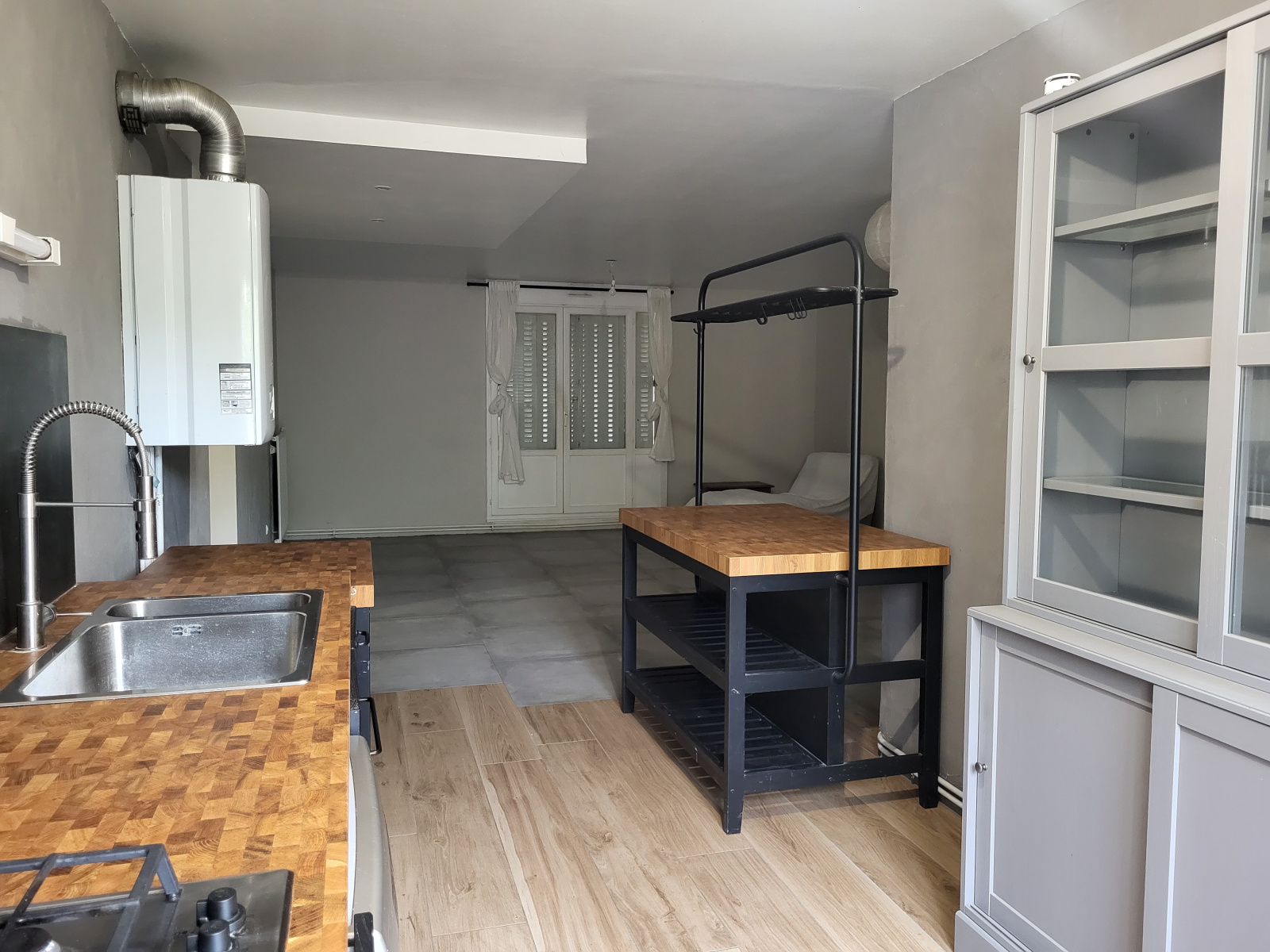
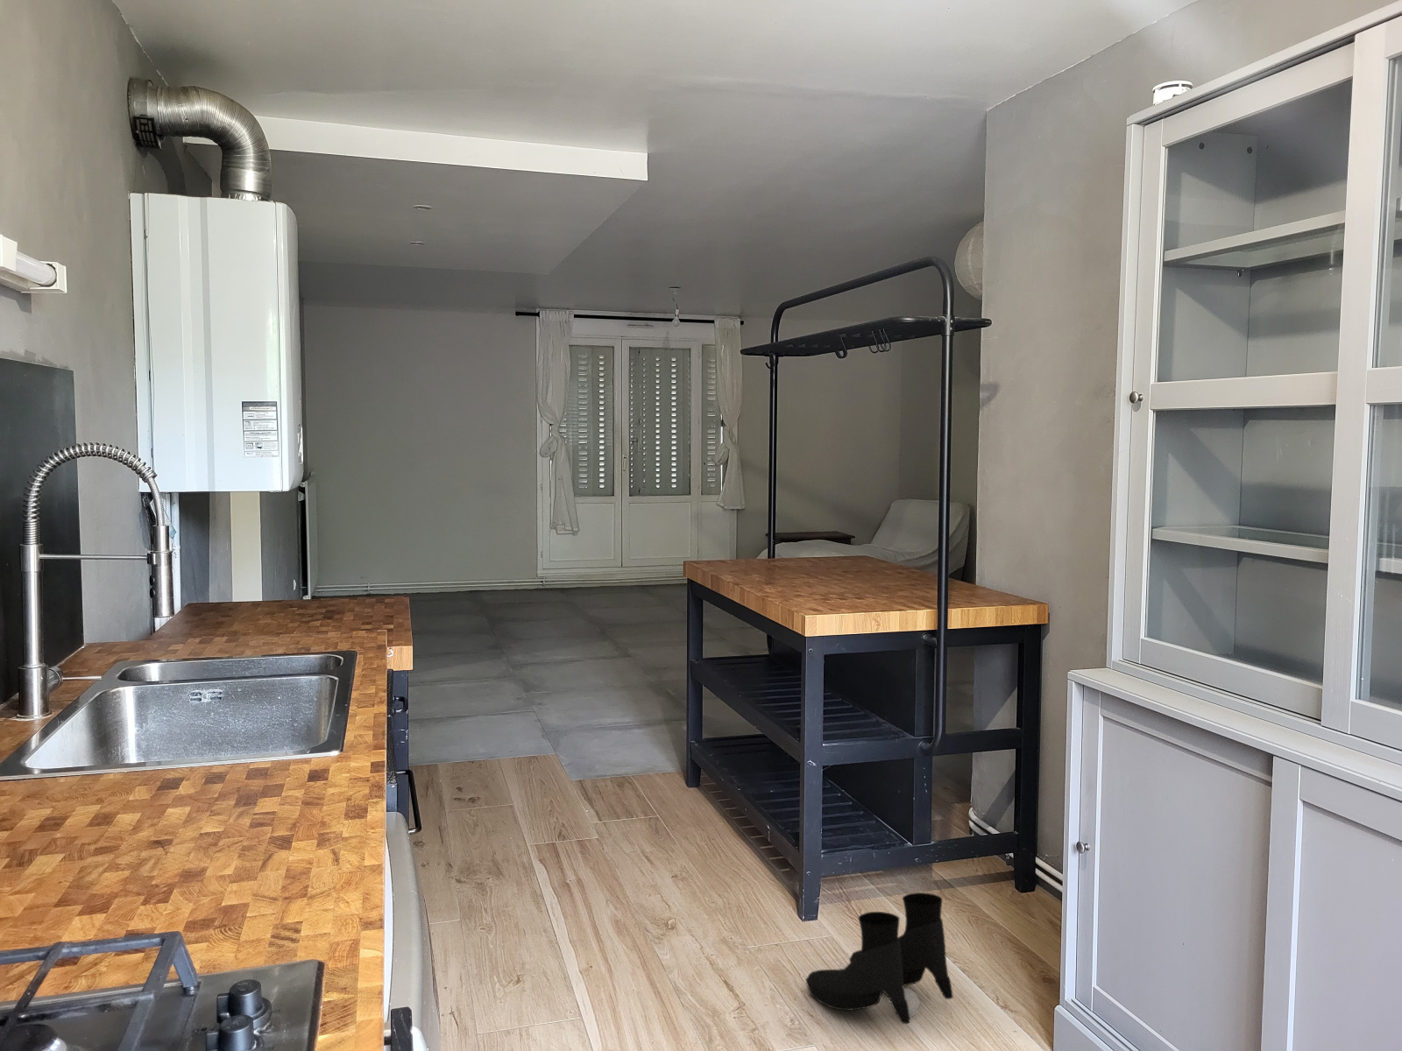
+ boots (878, 945)
